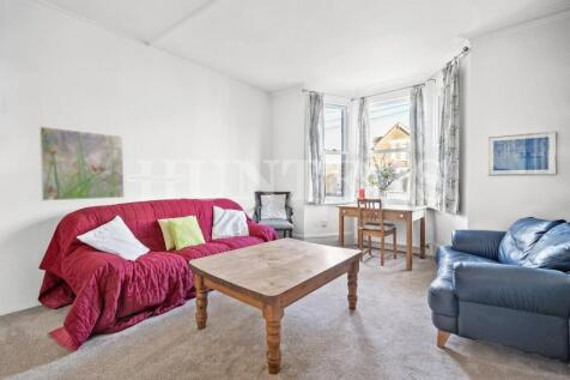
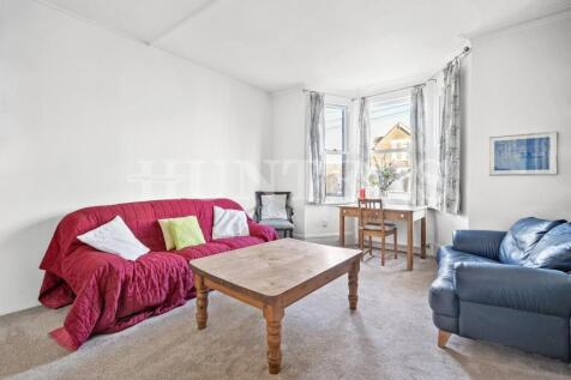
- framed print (85, 165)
